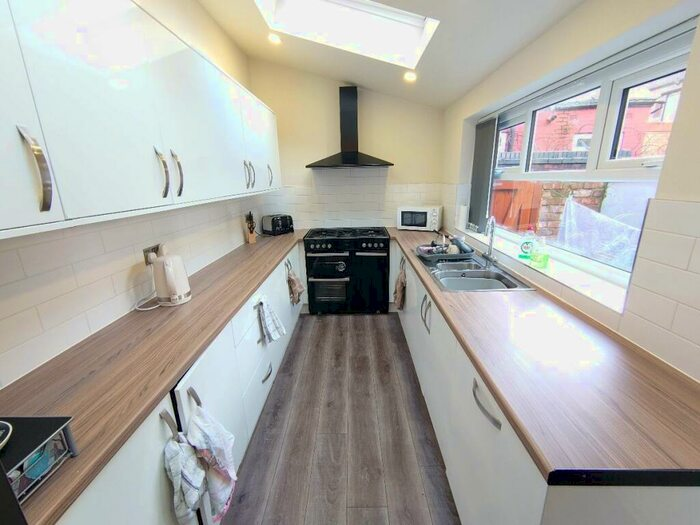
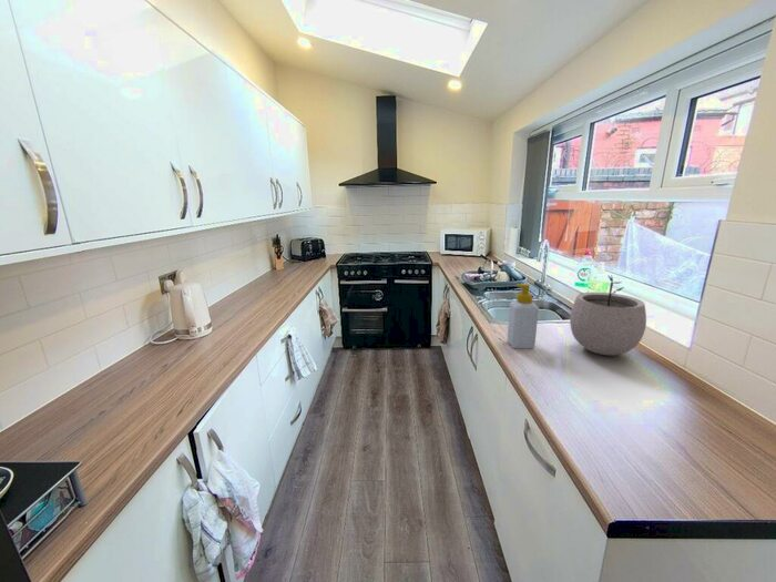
+ plant pot (606, 314)
+ soap bottle (522, 315)
